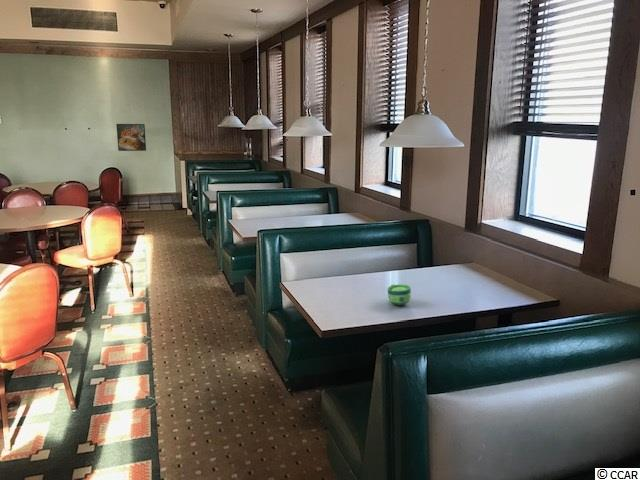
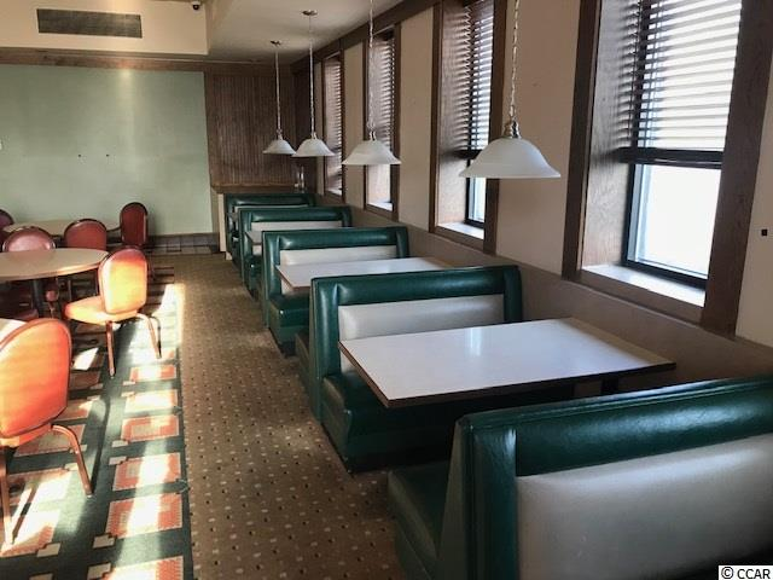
- cup (396, 294)
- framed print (131, 137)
